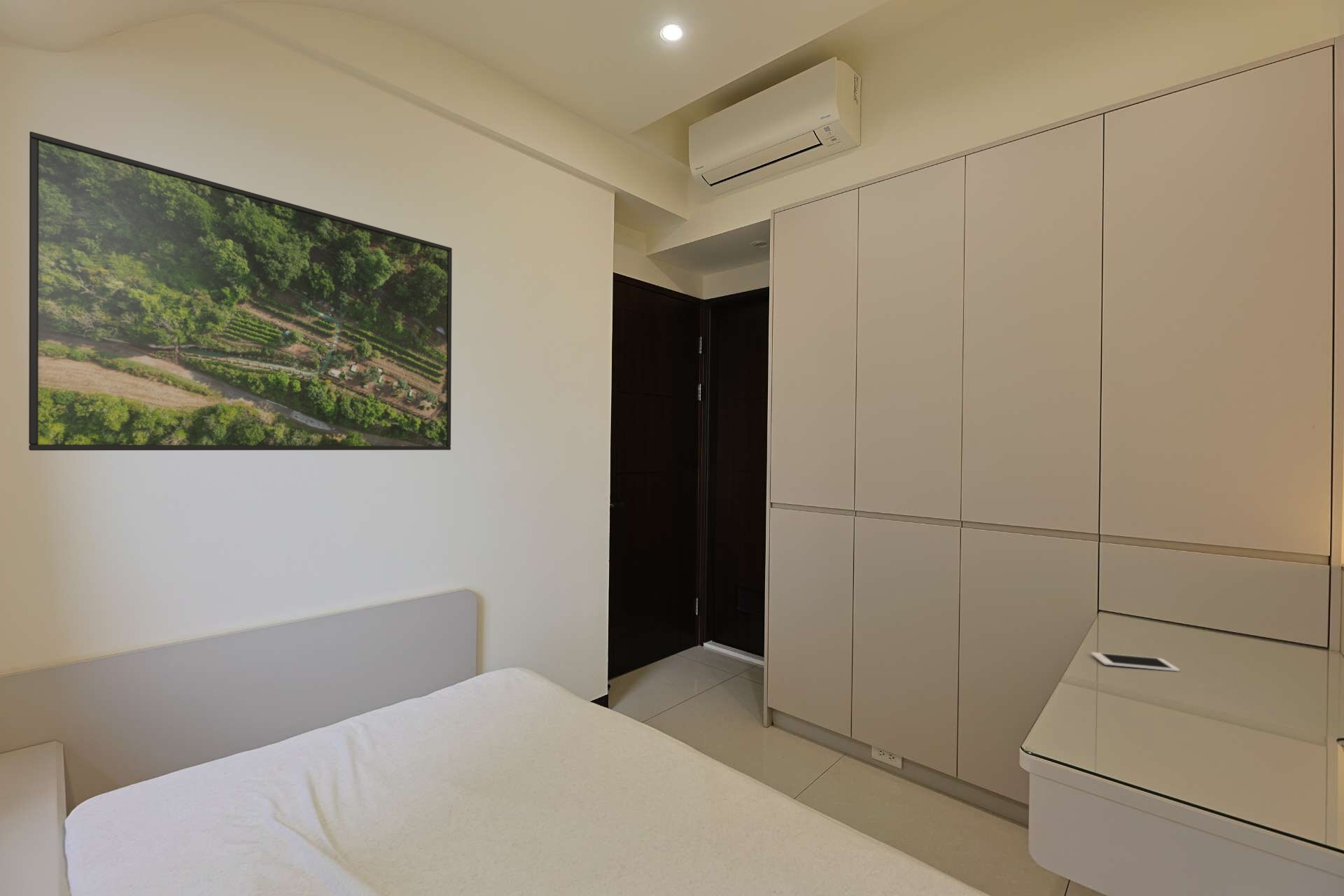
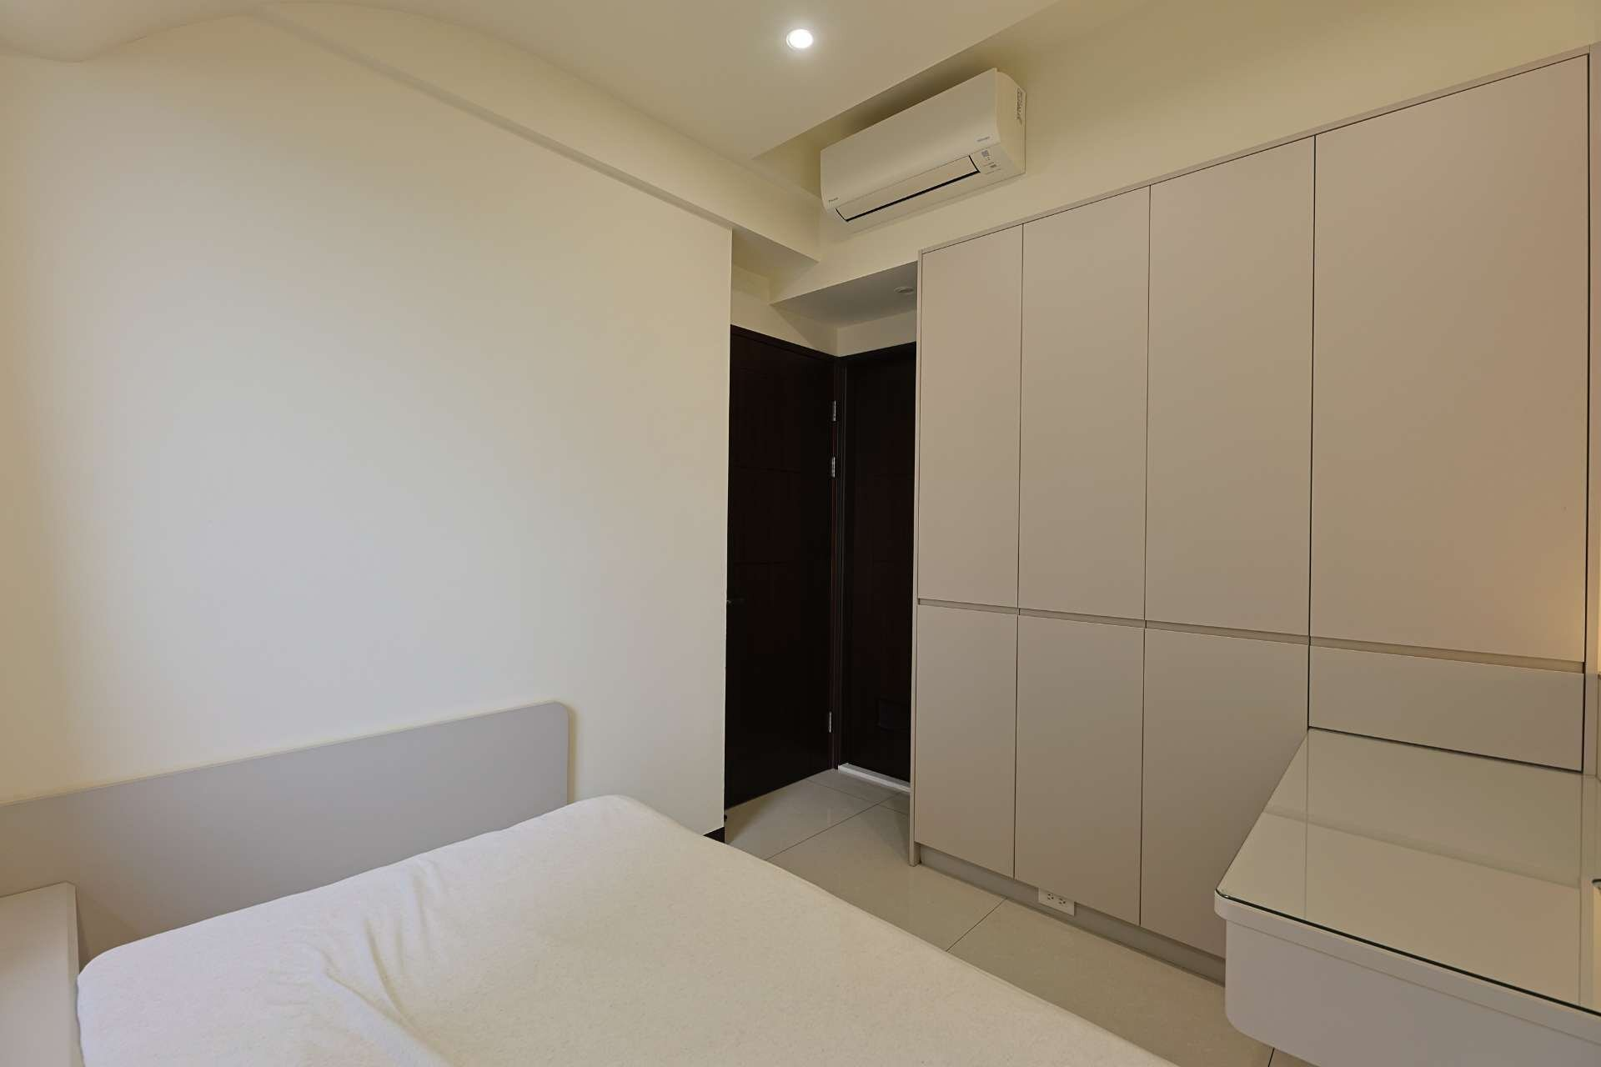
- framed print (286, 327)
- cell phone (1133, 662)
